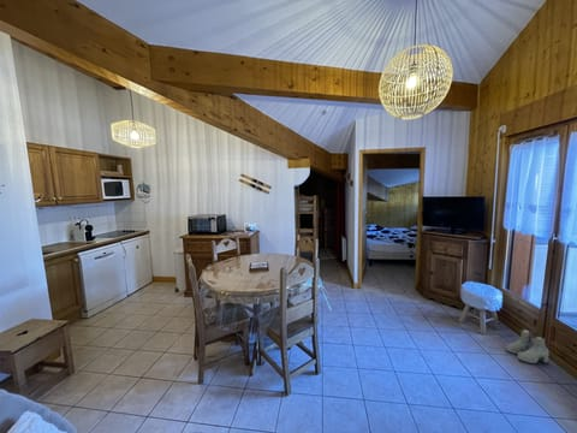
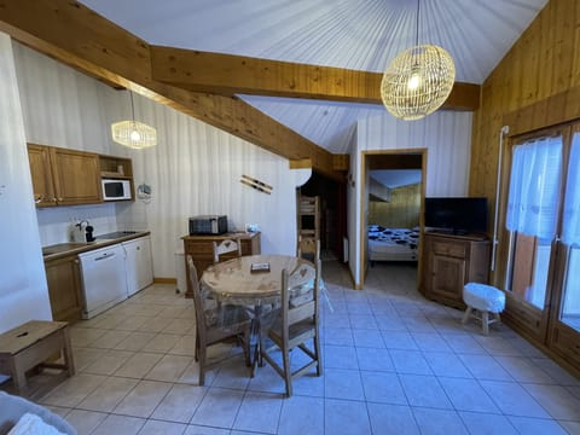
- boots (527, 344)
